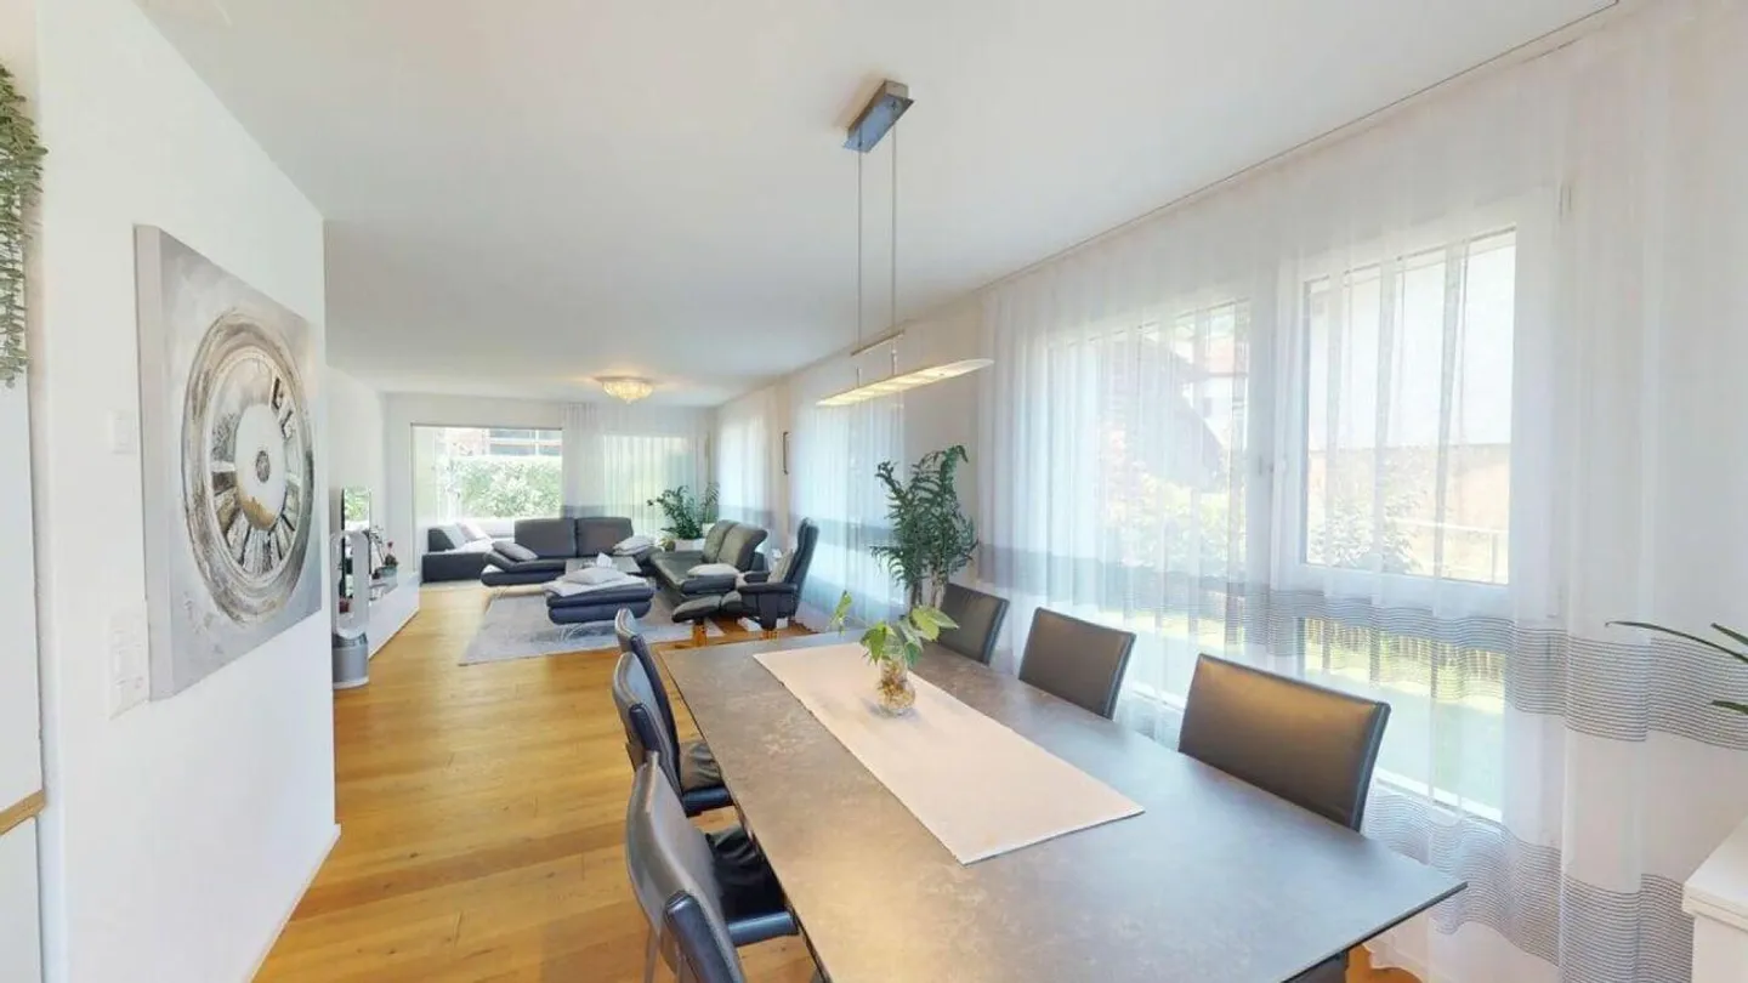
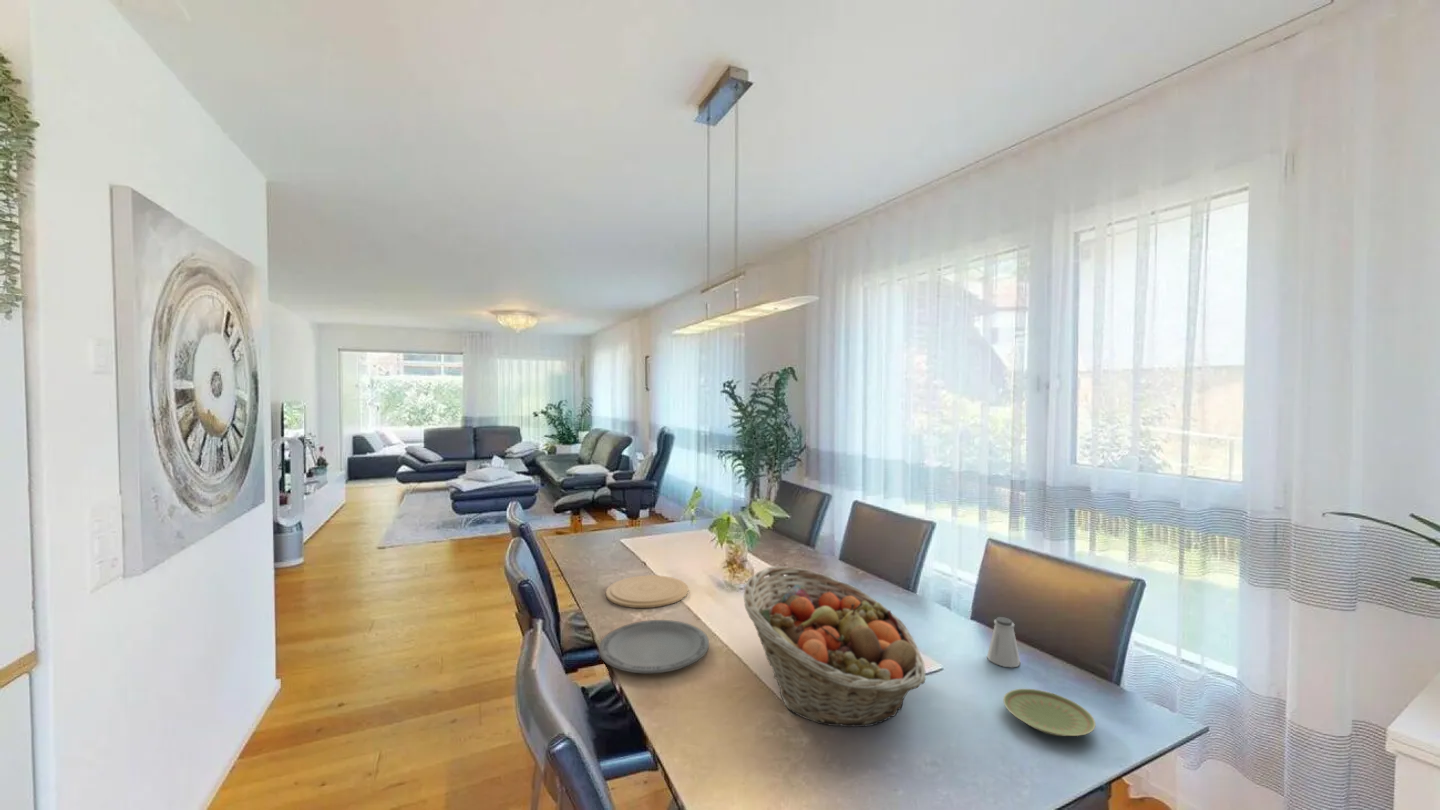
+ plate (654, 646)
+ saltshaker (1003, 639)
+ fruit basket (830, 635)
+ plate (1047, 715)
+ plate (647, 589)
